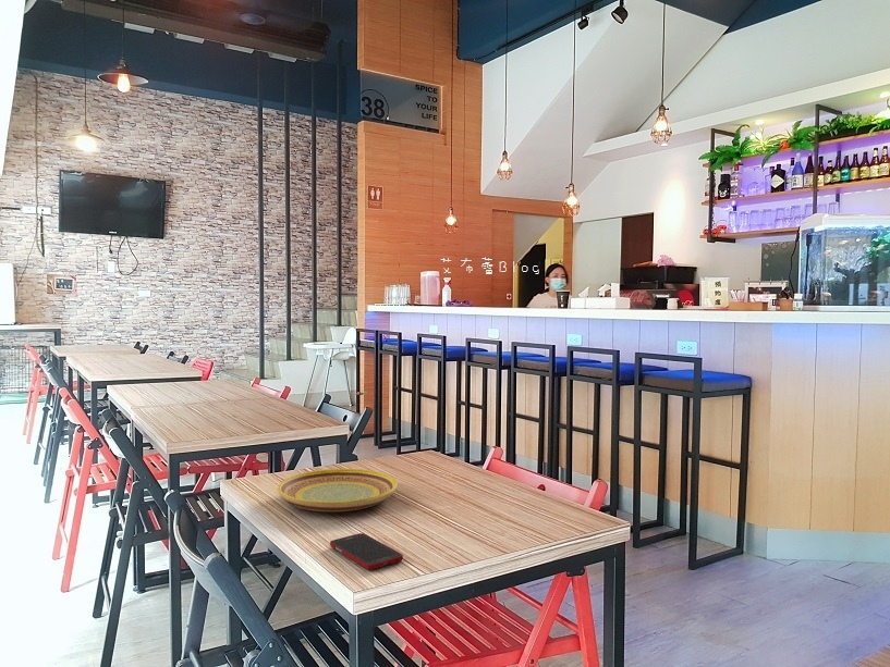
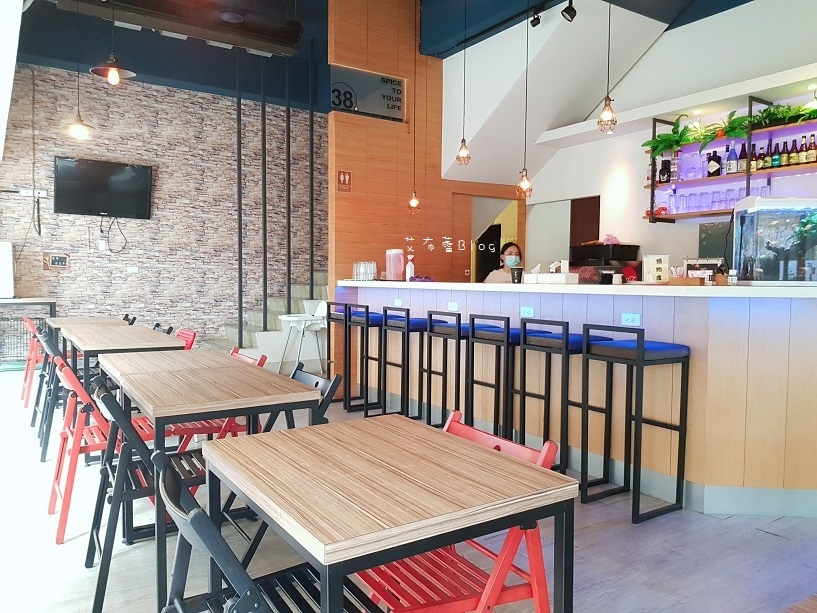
- plate (338, 491)
- cell phone (365, 551)
